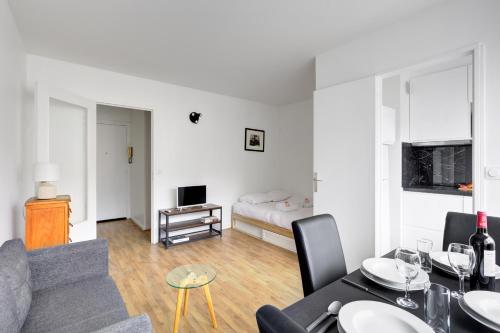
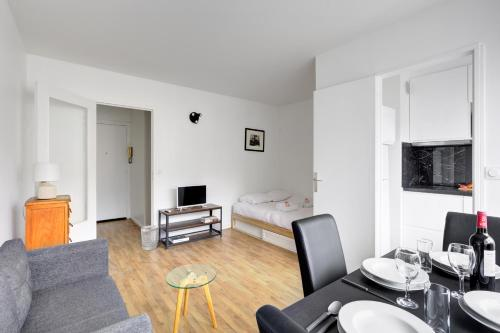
+ wastebasket (149, 237)
